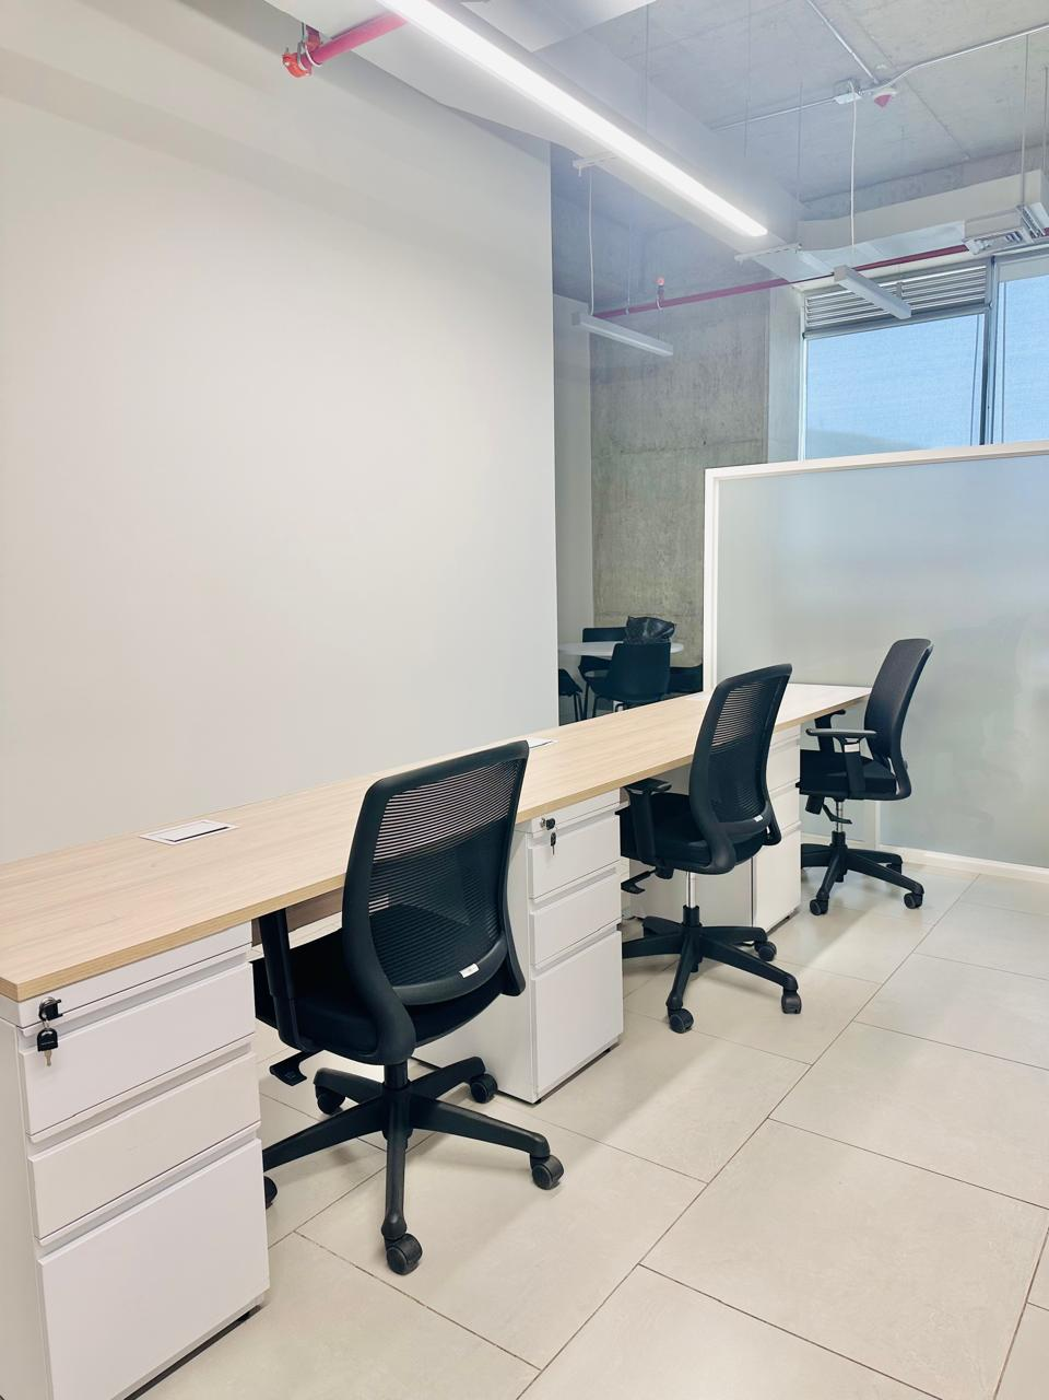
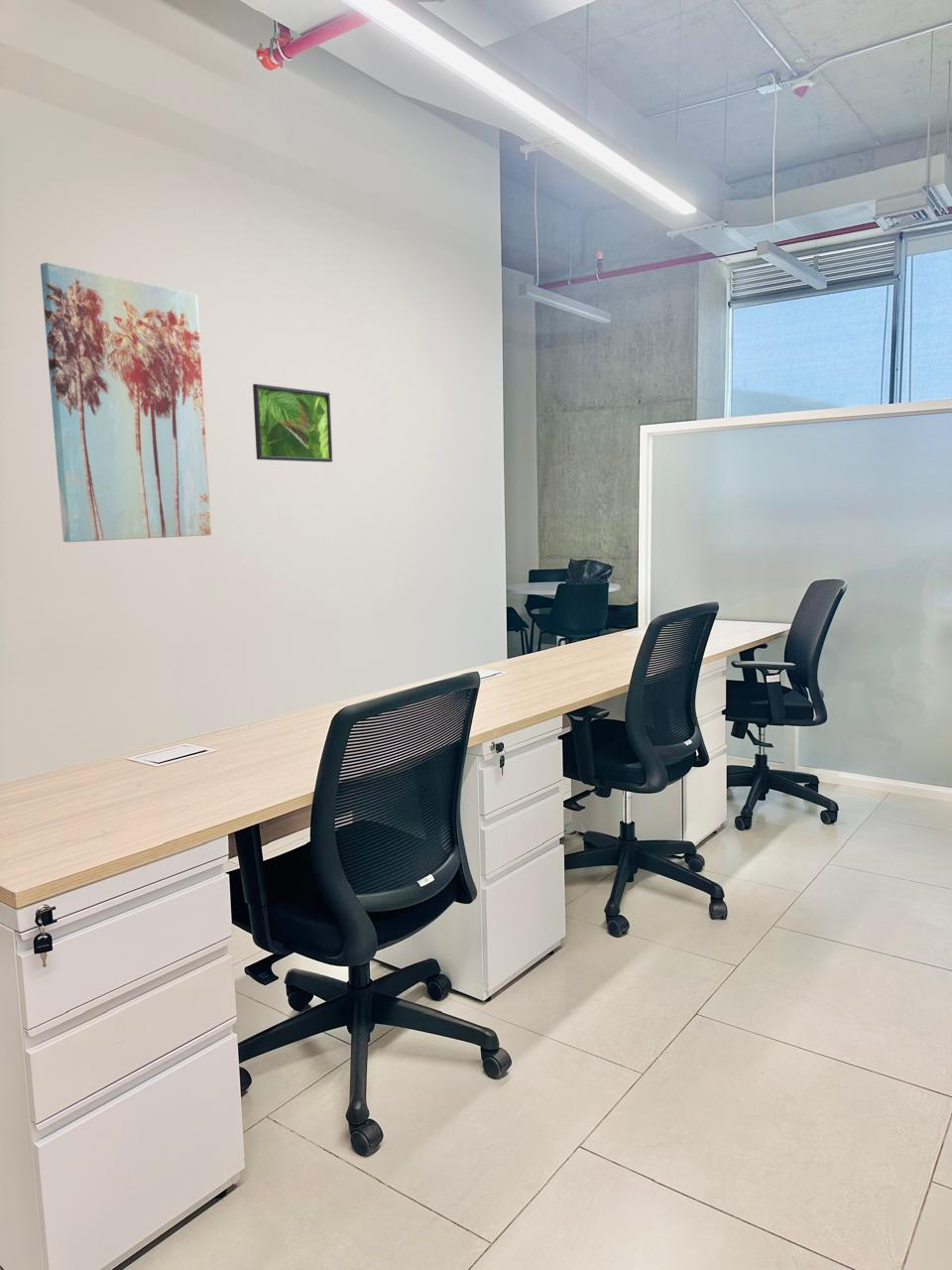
+ wall art (133, 412)
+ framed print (295, 425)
